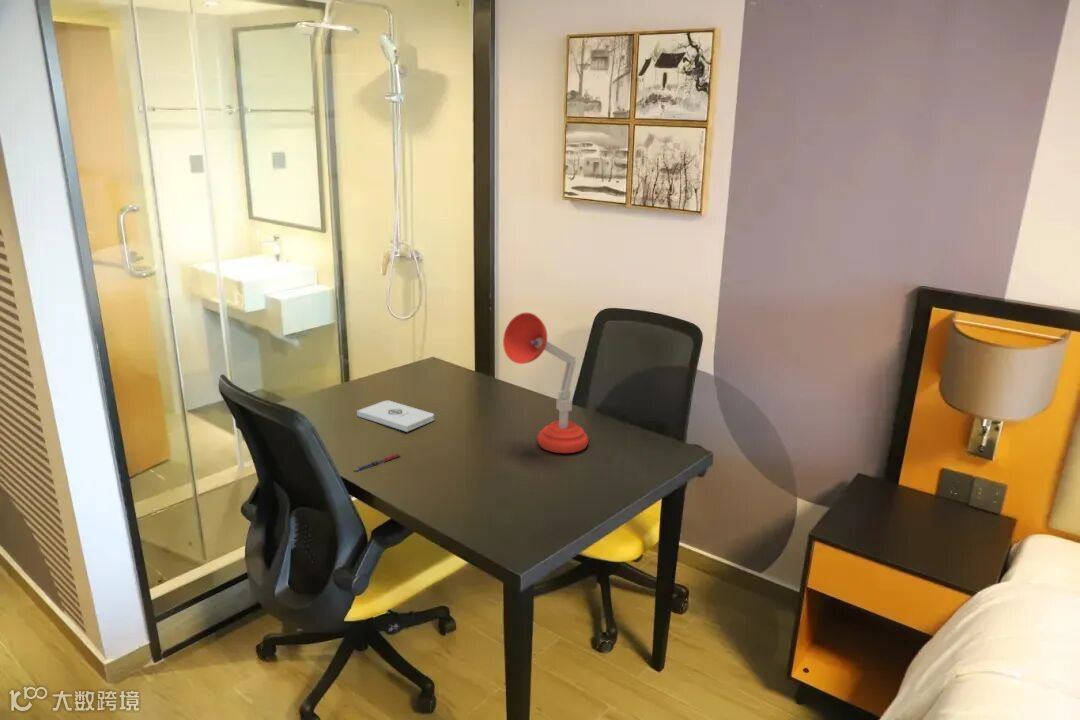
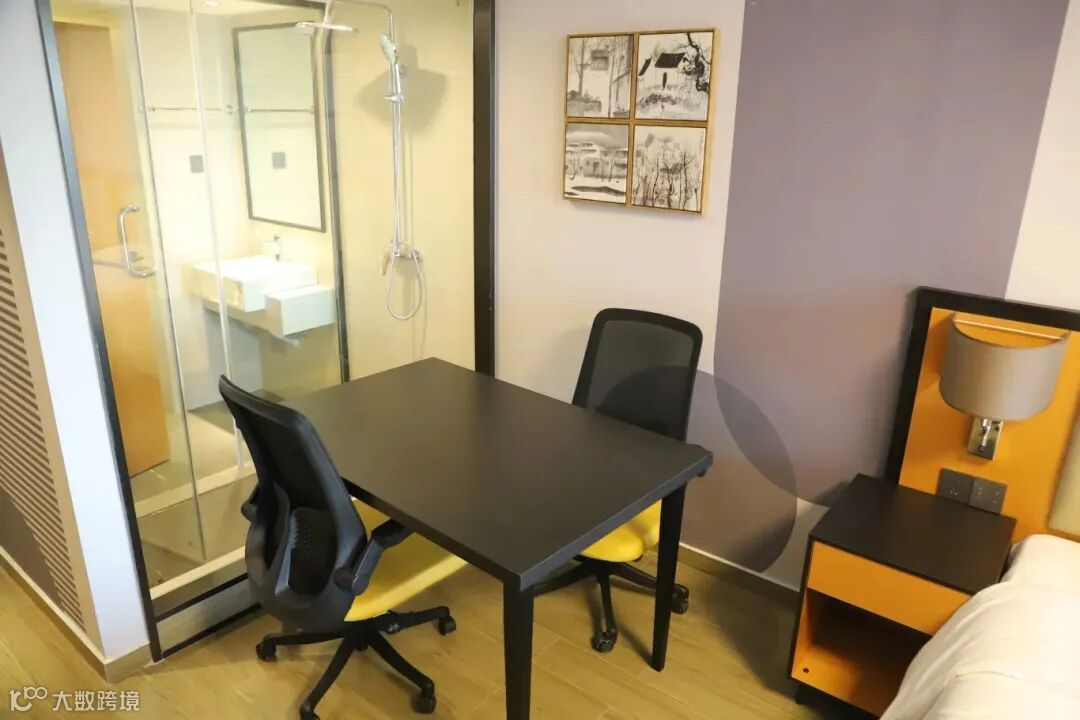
- pen (377, 461)
- notepad (396, 415)
- desk lamp (561, 385)
